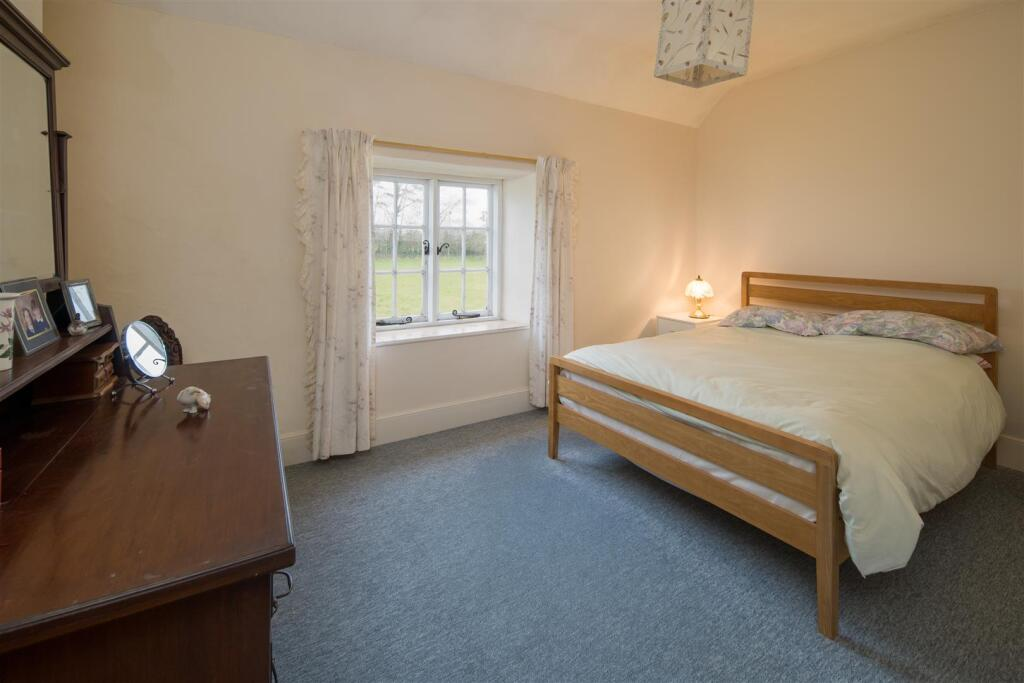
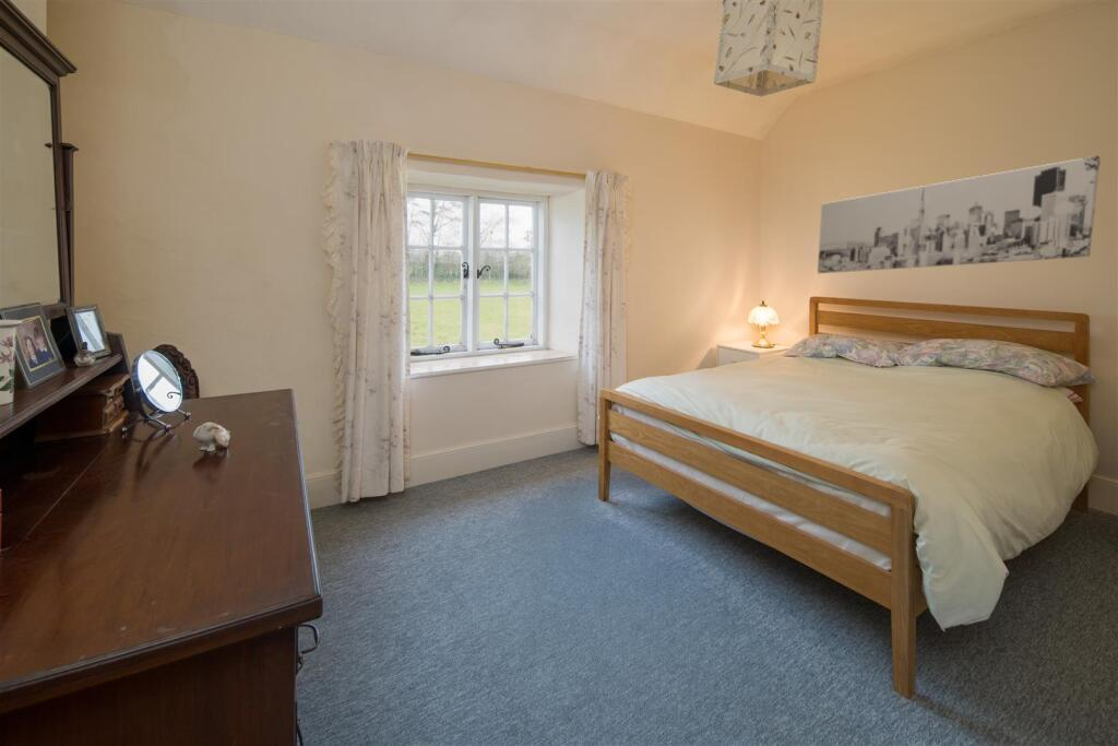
+ wall art (932, 225)
